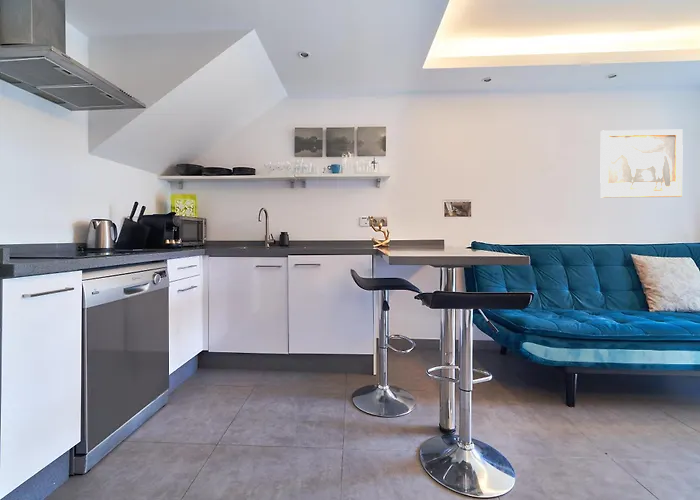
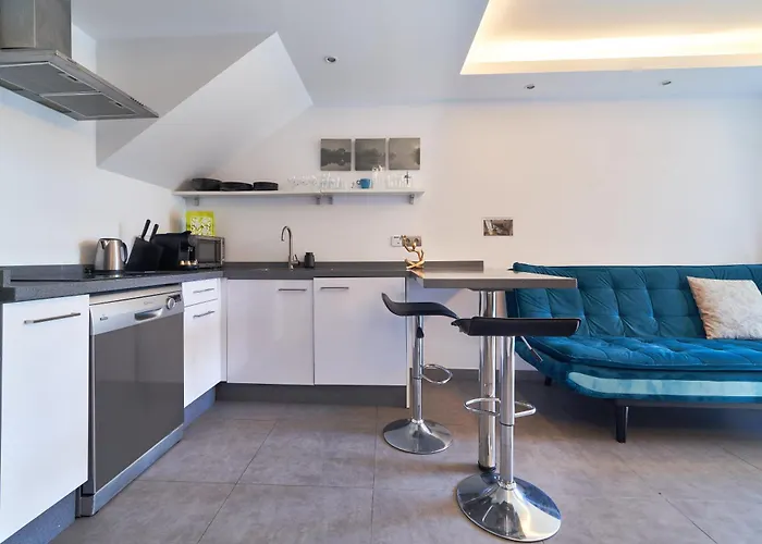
- wall art (641, 163)
